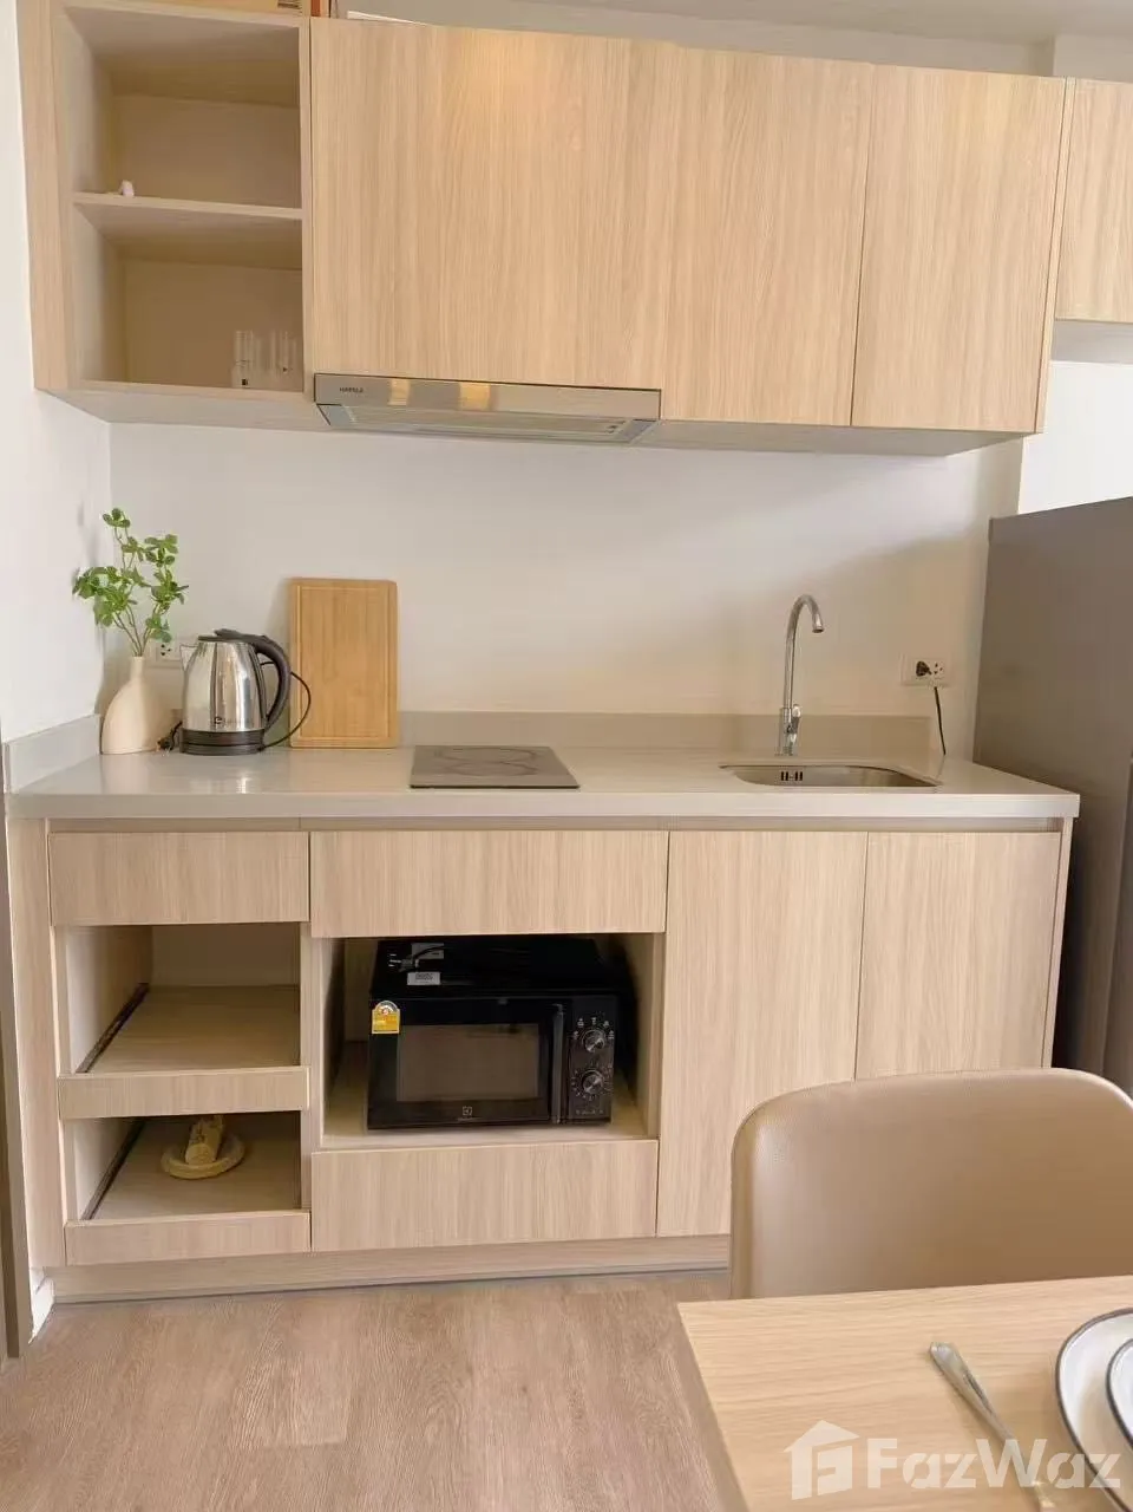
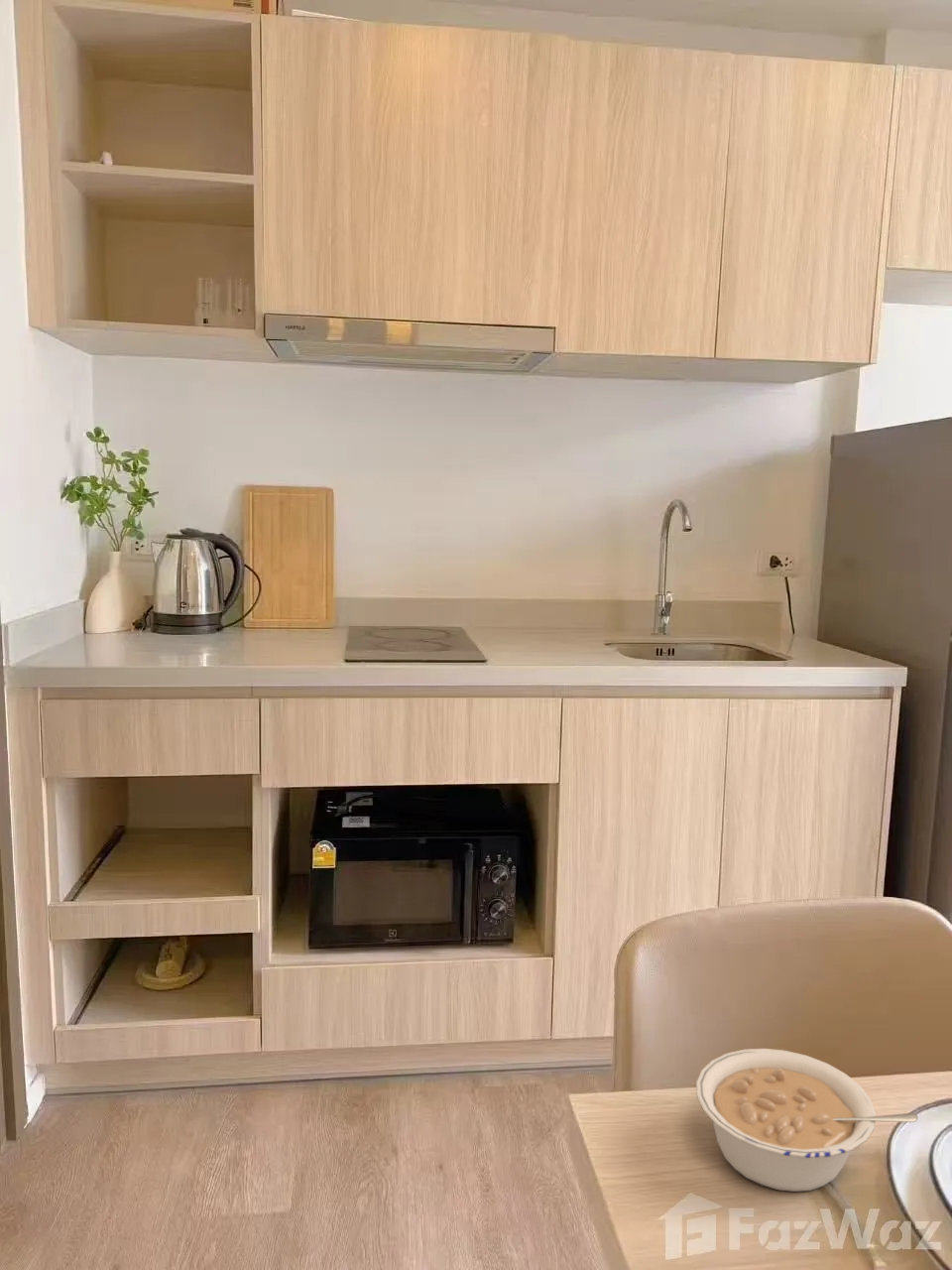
+ legume (788, 1117)
